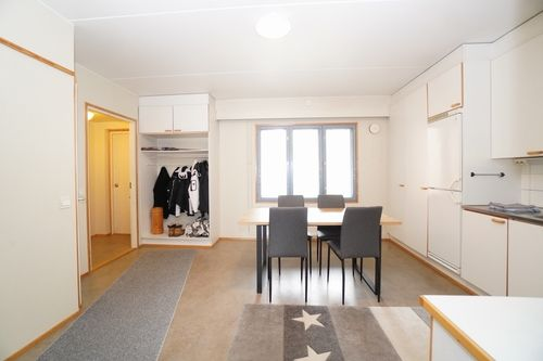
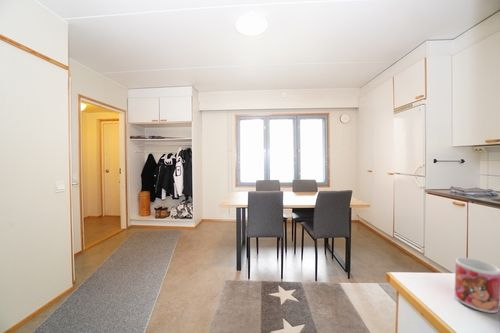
+ mug (477, 280)
